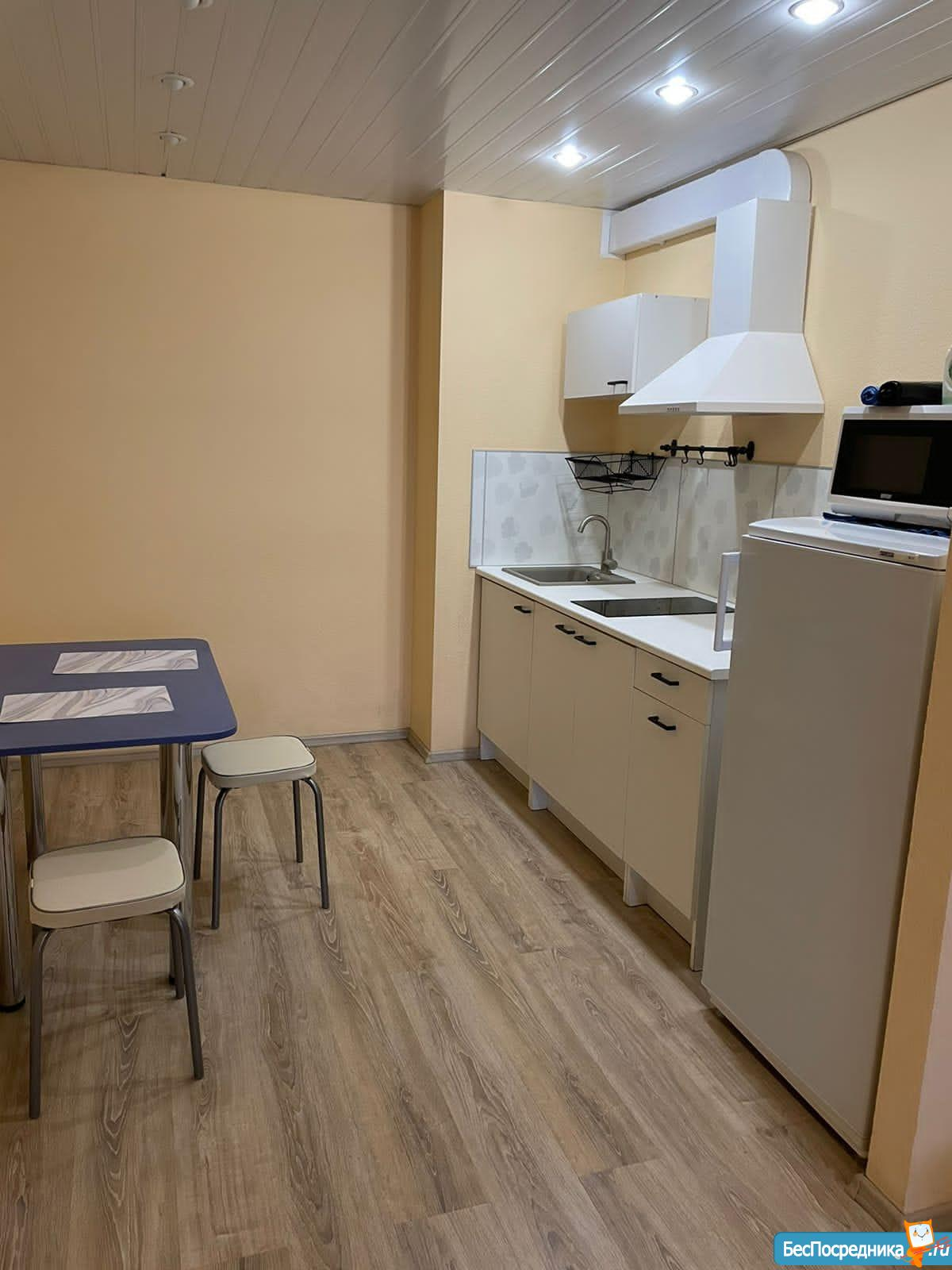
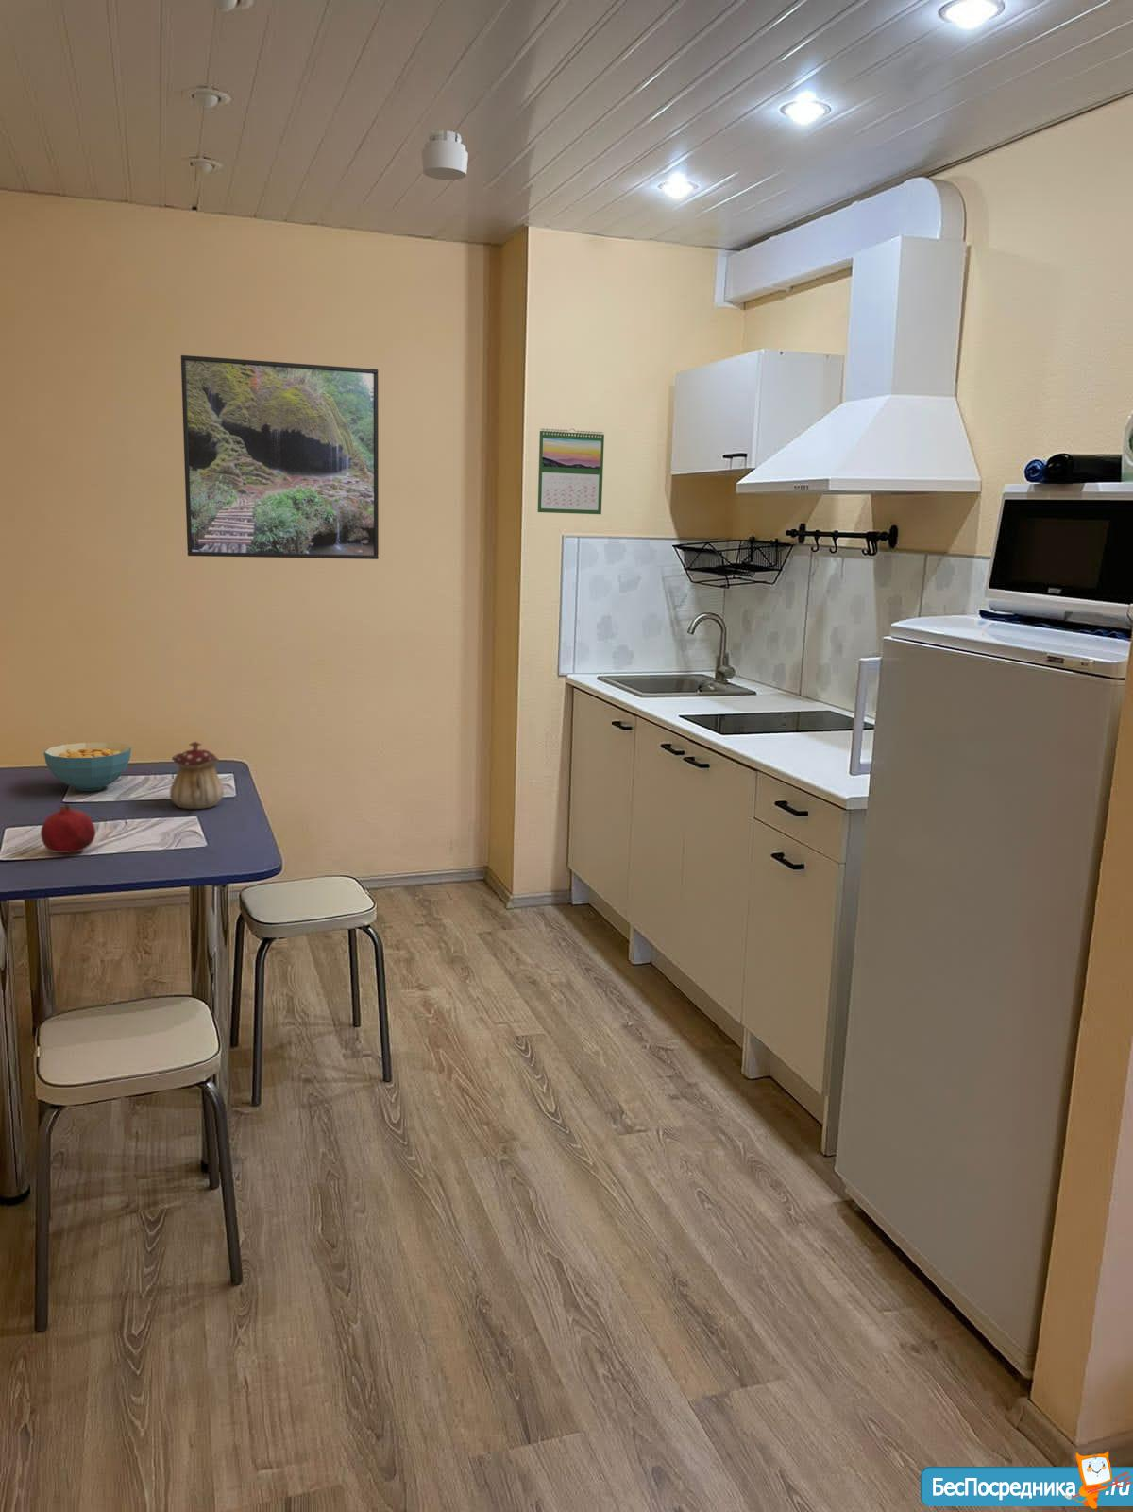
+ cereal bowl (89, 768)
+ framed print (283, 461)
+ teapot (196, 773)
+ smoke detector (445, 154)
+ fruit (68, 827)
+ calendar (570, 470)
